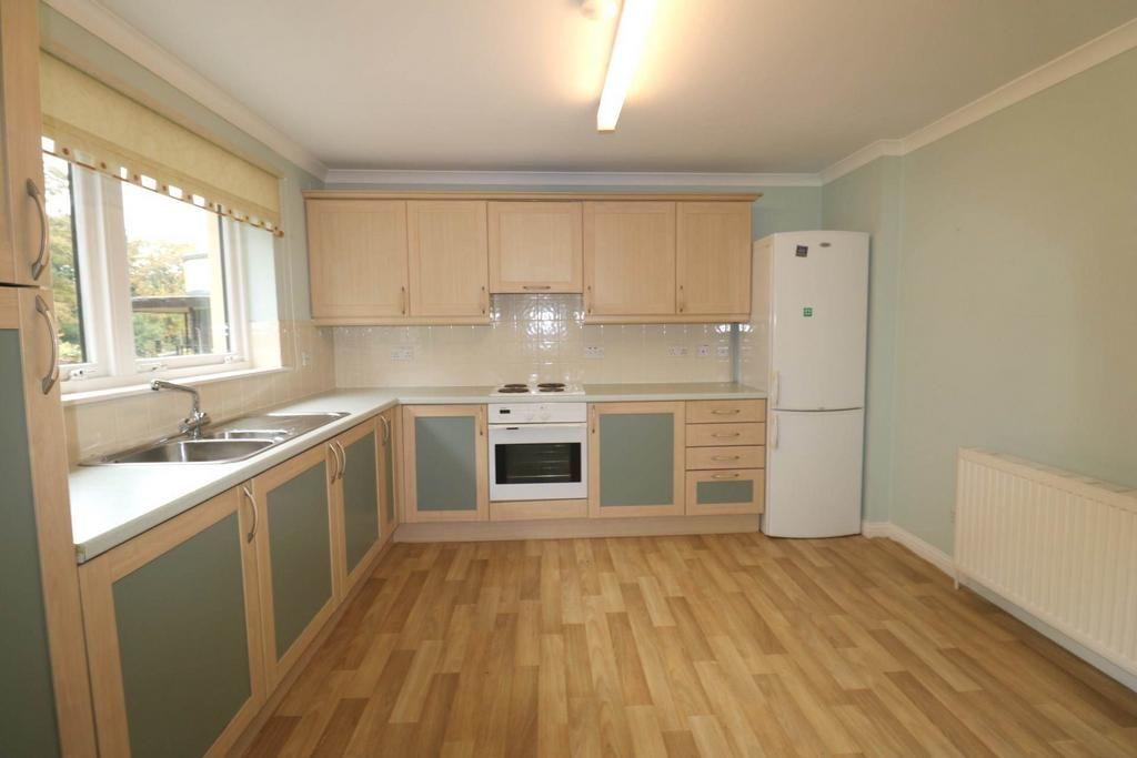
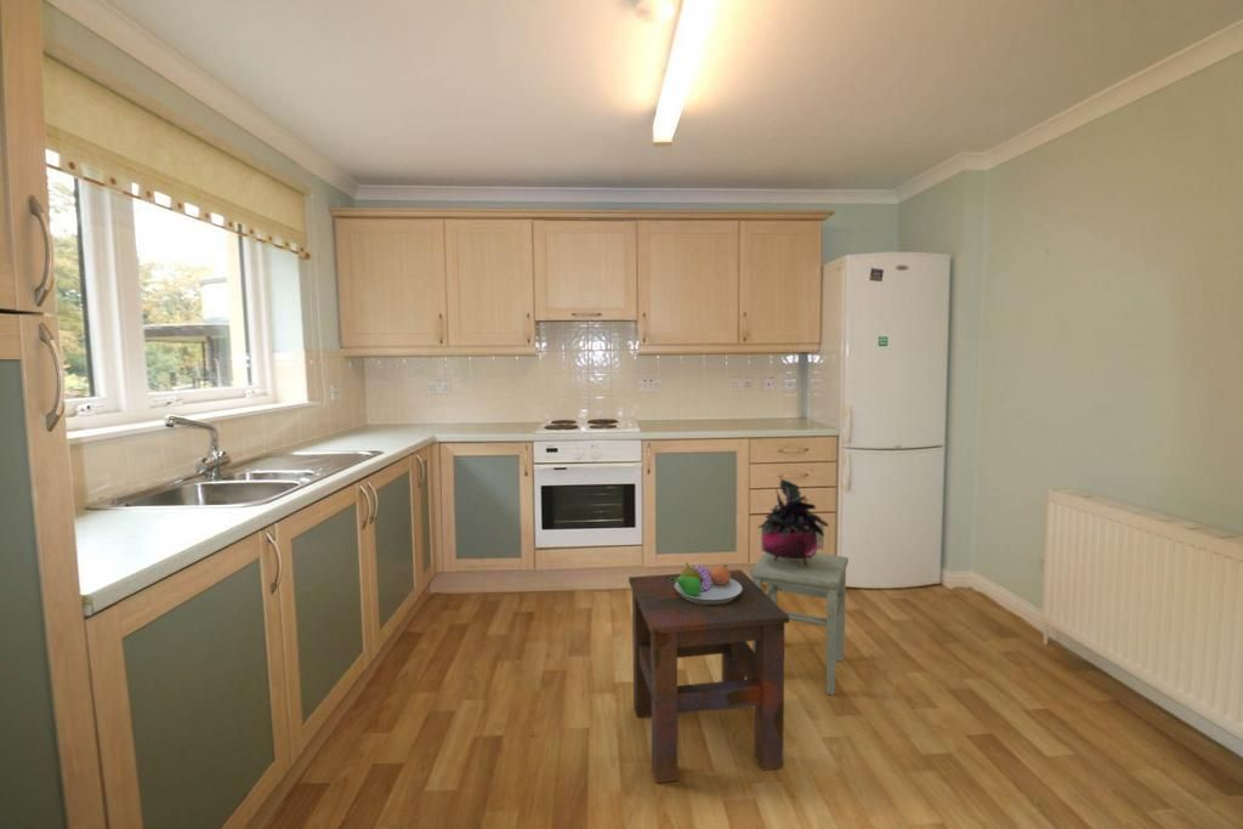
+ fruit bowl (704, 579)
+ side table (702, 654)
+ stool (800, 615)
+ potted plant (791, 522)
